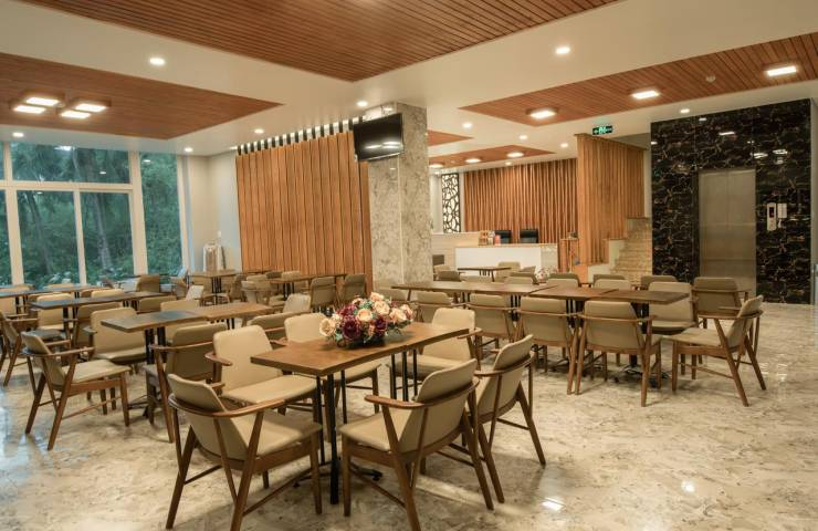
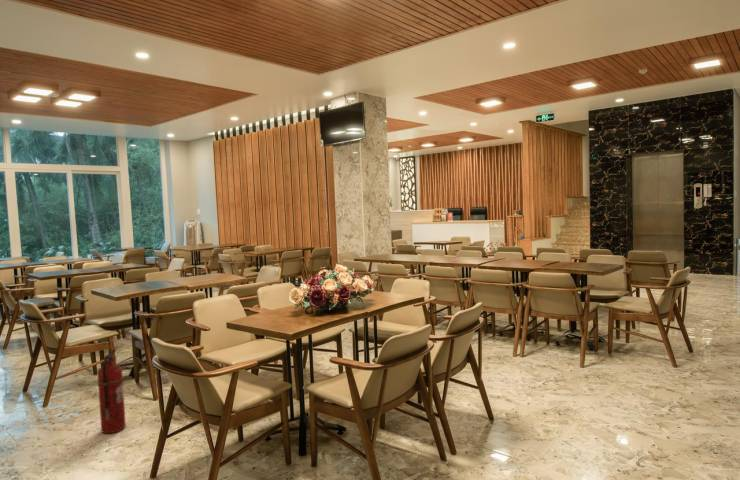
+ fire extinguisher (111, 391)
